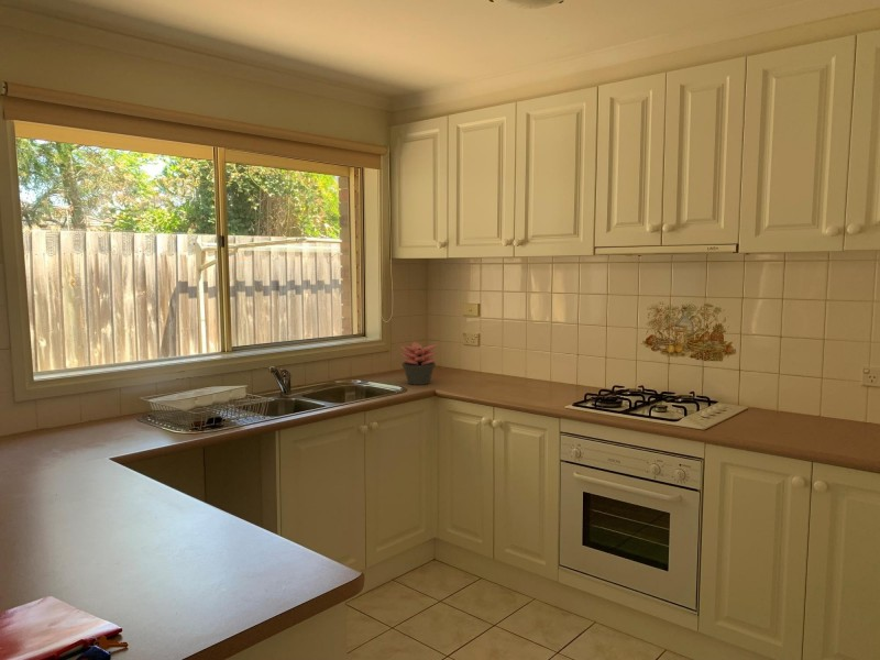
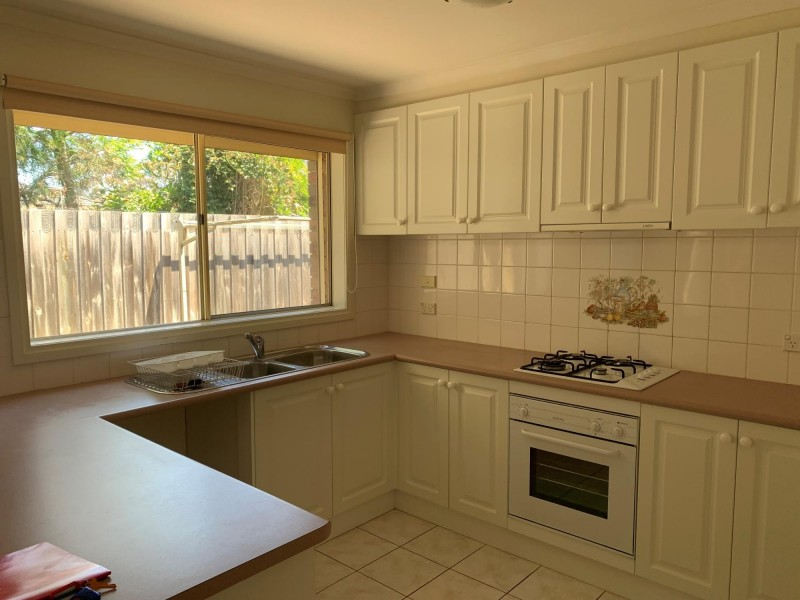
- succulent plant (418, 363)
